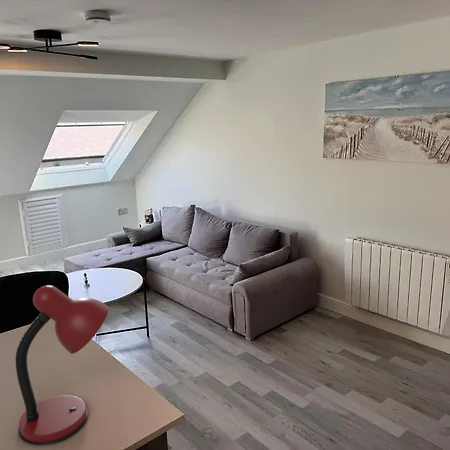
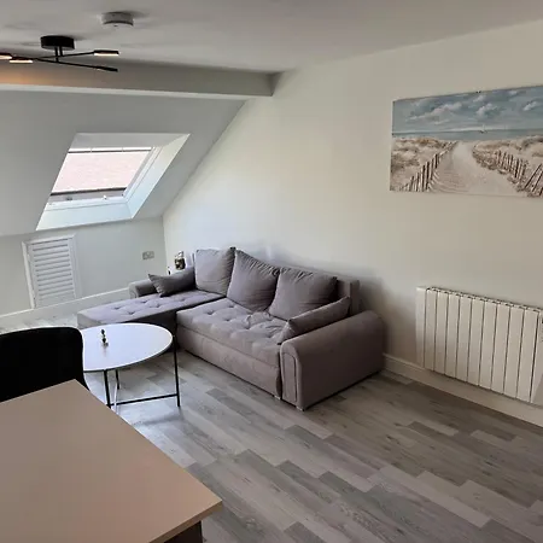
- desk lamp (66, 349)
